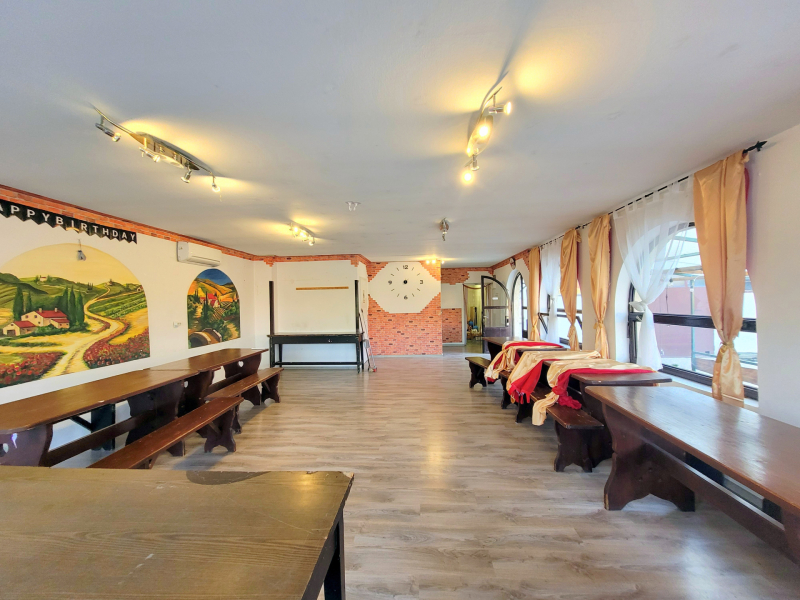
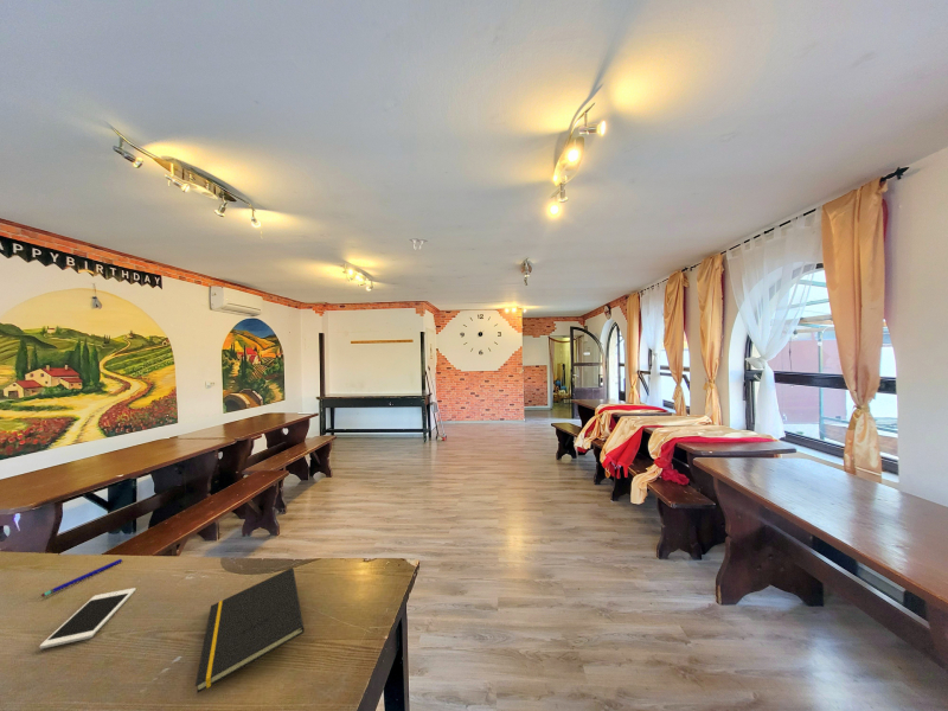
+ pen (84, 576)
+ notepad (254, 617)
+ cell phone (92, 614)
